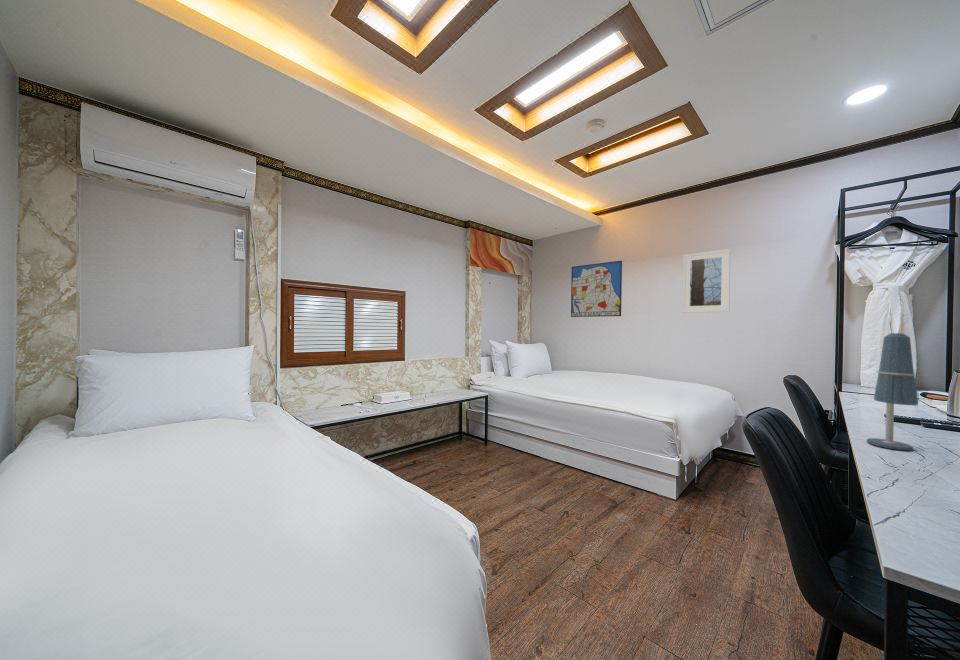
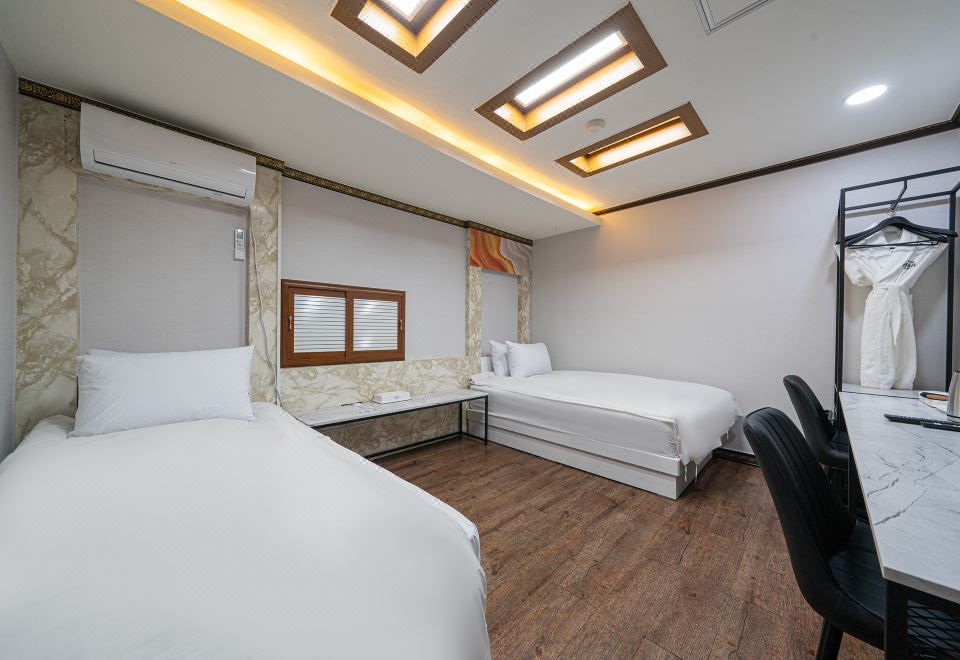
- desk lamp (892, 392)
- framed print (705, 282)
- wall art (595, 290)
